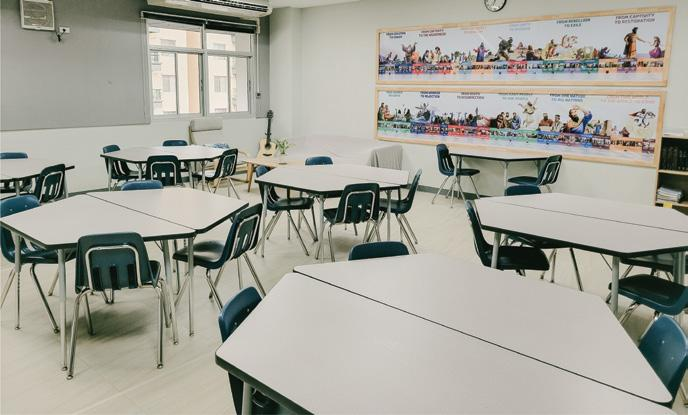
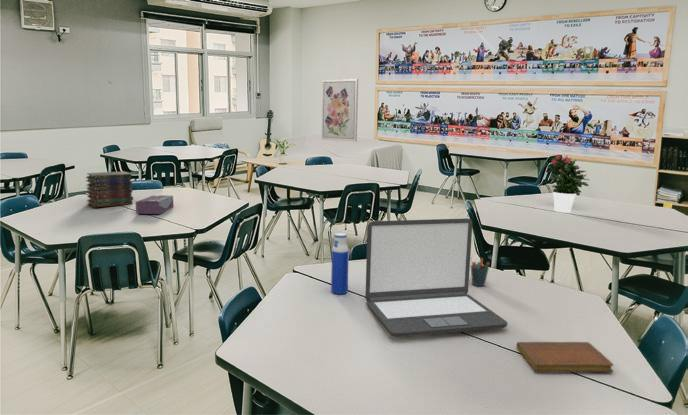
+ water bottle (340, 263)
+ pen holder (479, 270)
+ potted flower (564, 183)
+ book stack (109, 188)
+ laptop (434, 272)
+ wall art (339, 110)
+ notebook (562, 355)
+ tissue box (155, 204)
